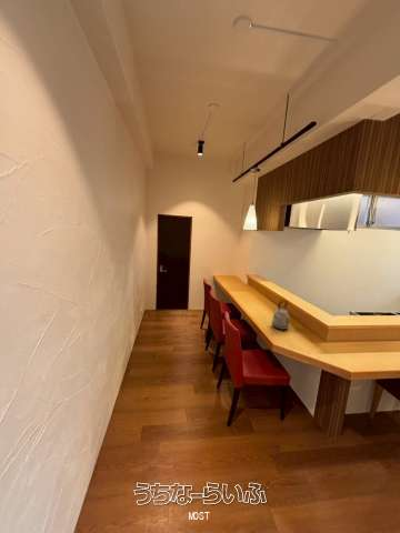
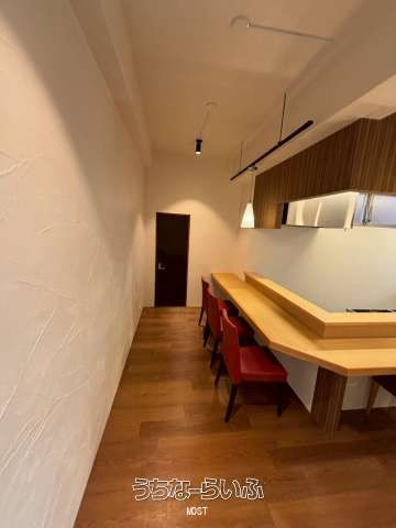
- kettle (279, 314)
